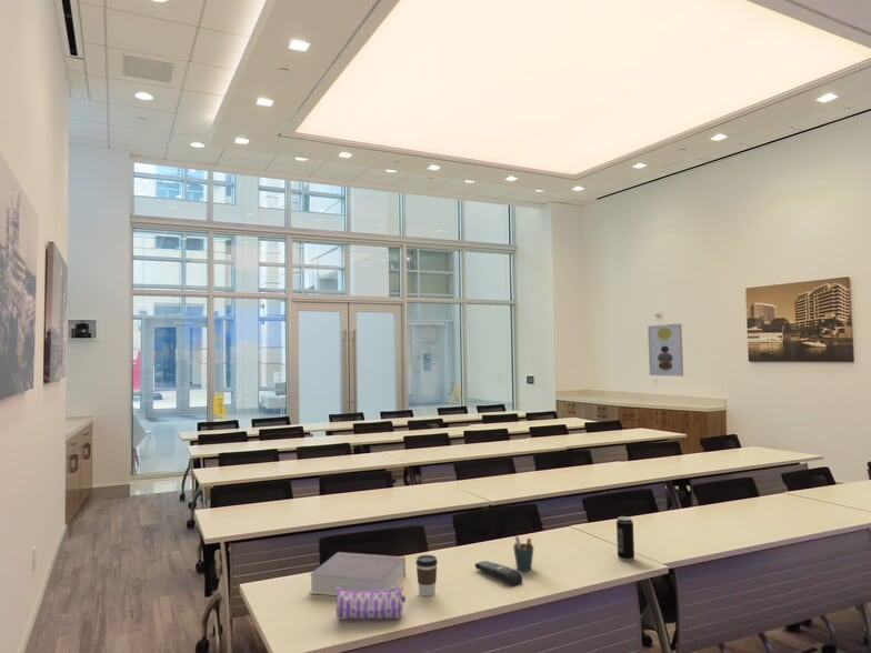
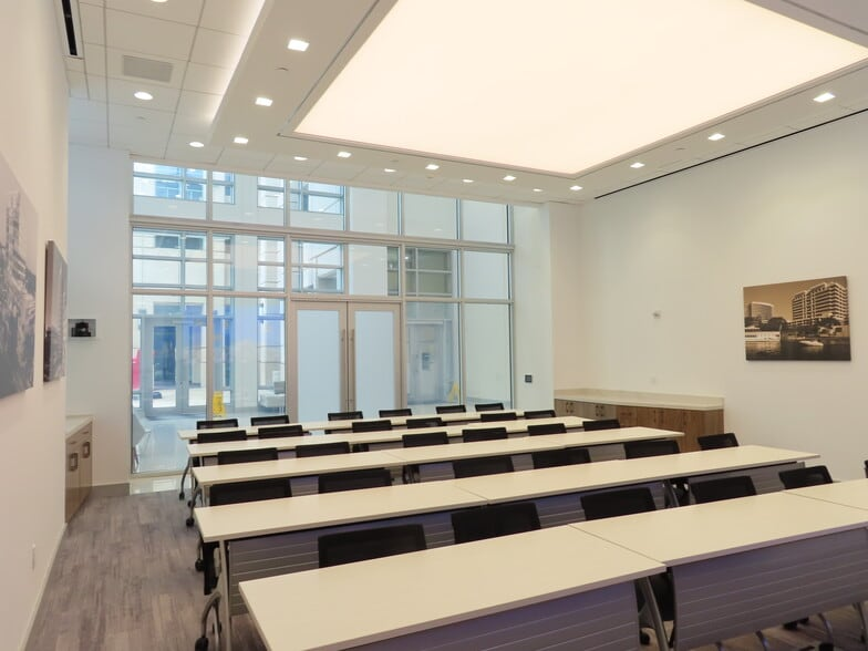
- pen holder (523, 551)
- pencil case (370, 602)
- remote control (498, 571)
- book (359, 574)
- wall art (664, 350)
- beverage can (624, 538)
- coffee cup (427, 575)
